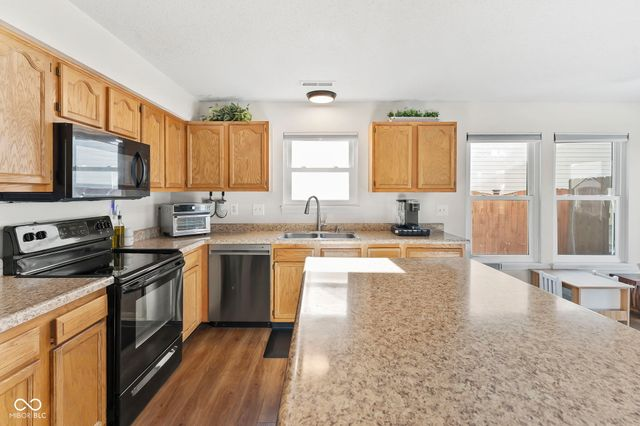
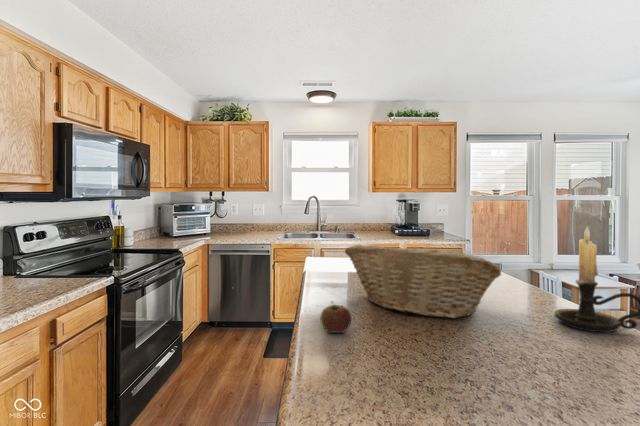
+ candle holder (597, 274)
+ apple (335, 316)
+ fruit basket (416, 273)
